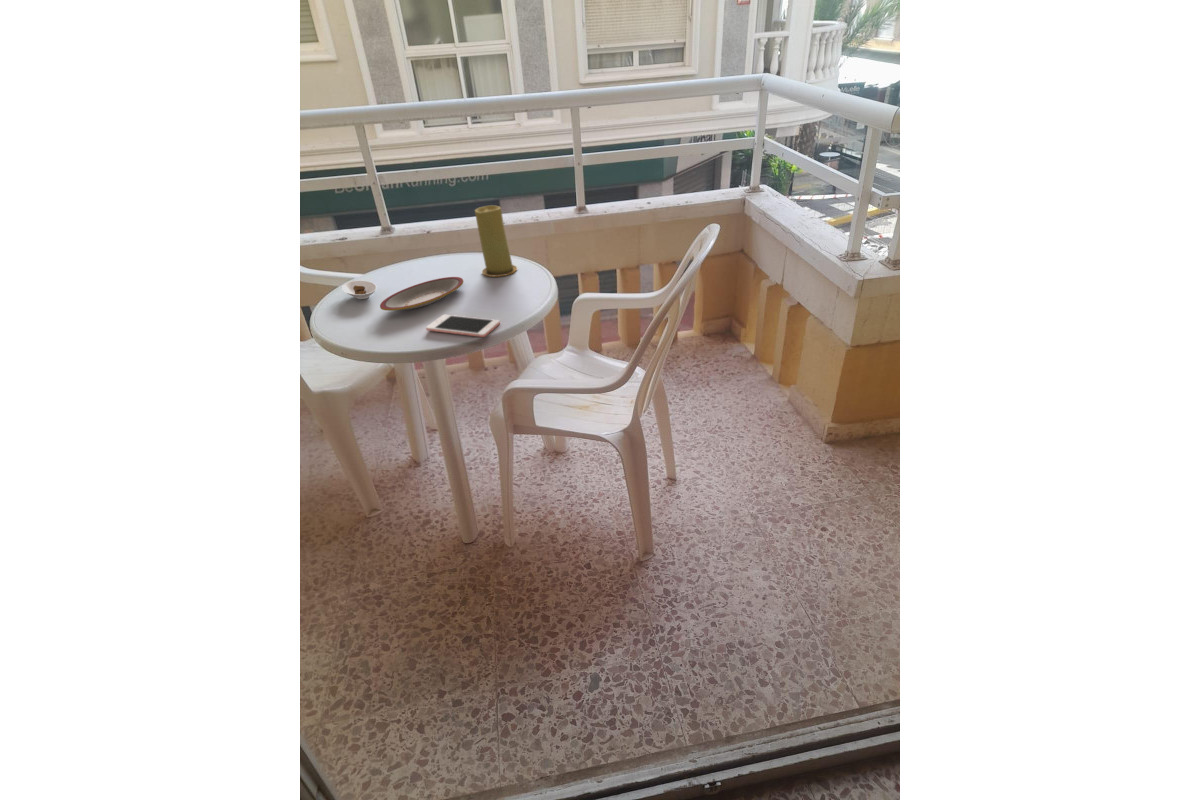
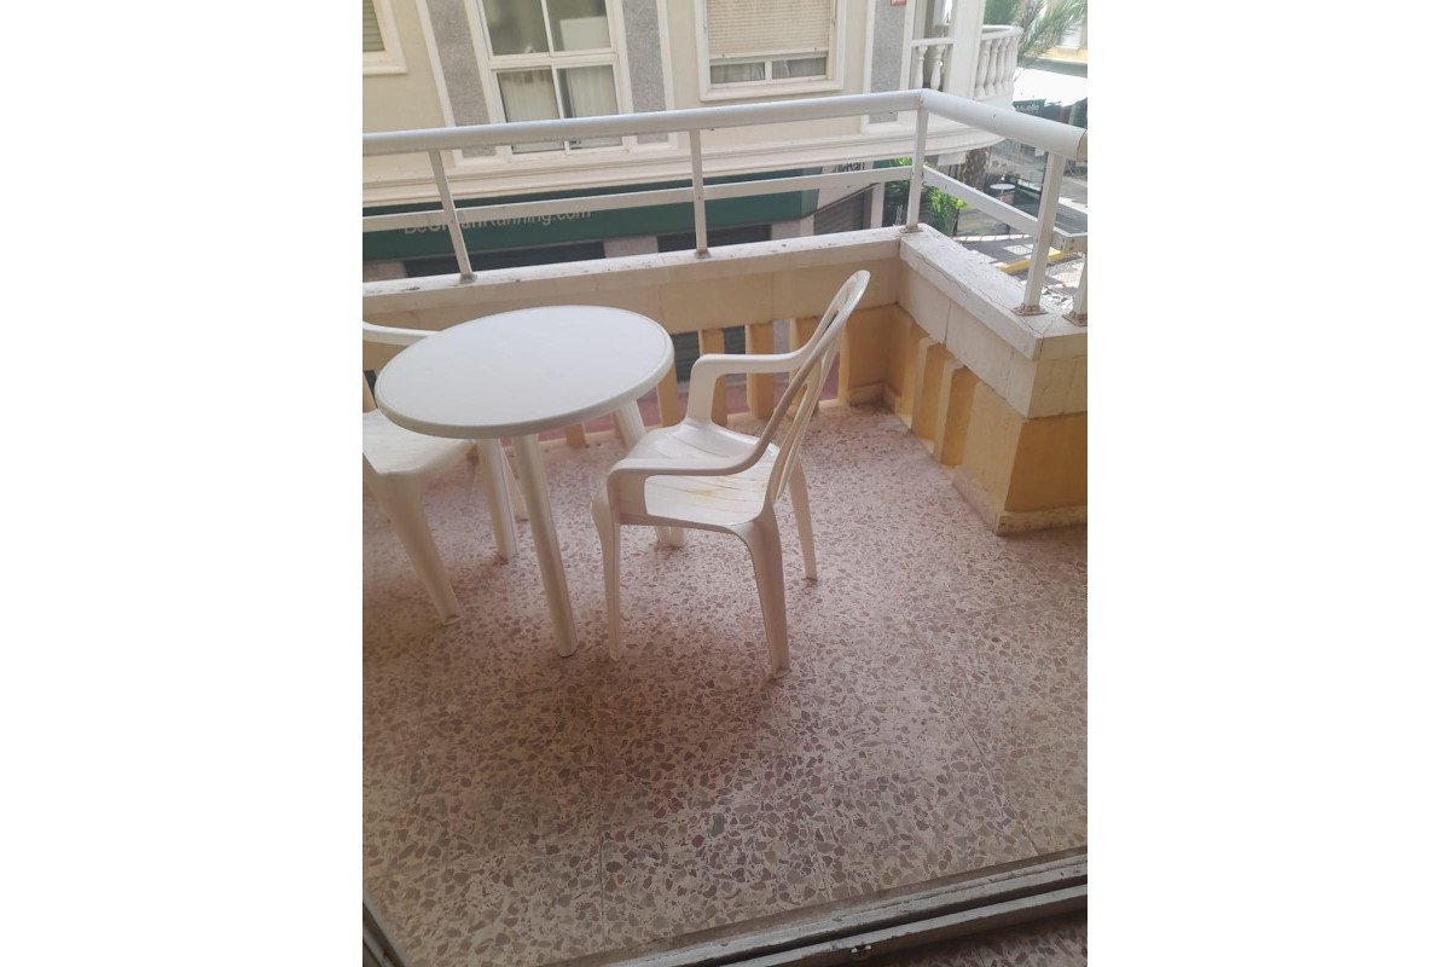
- saucer (360, 290)
- candle (494, 240)
- cell phone (463, 325)
- plate (424, 295)
